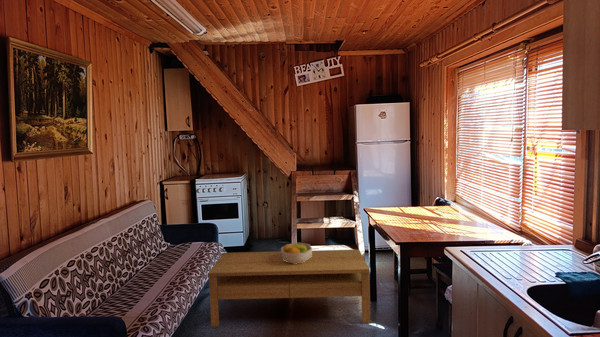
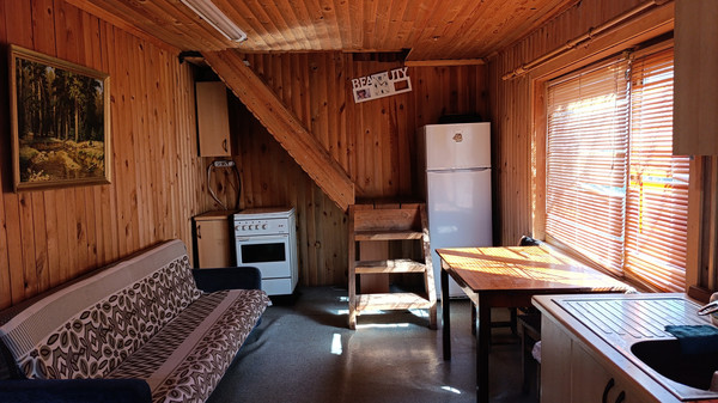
- fruit bowl (296, 250)
- coffee table (290, 285)
